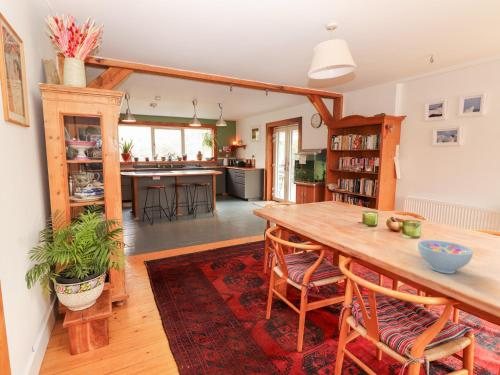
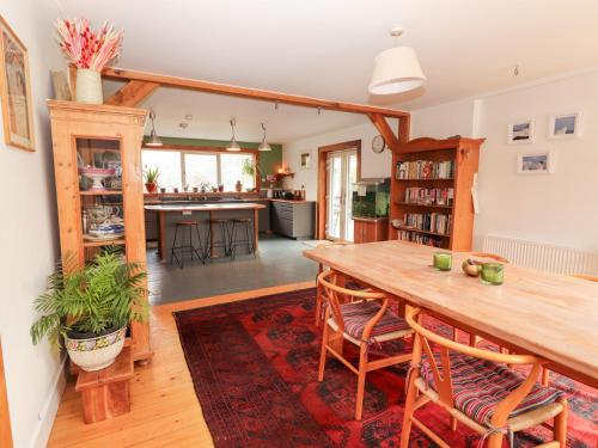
- bowl (443, 258)
